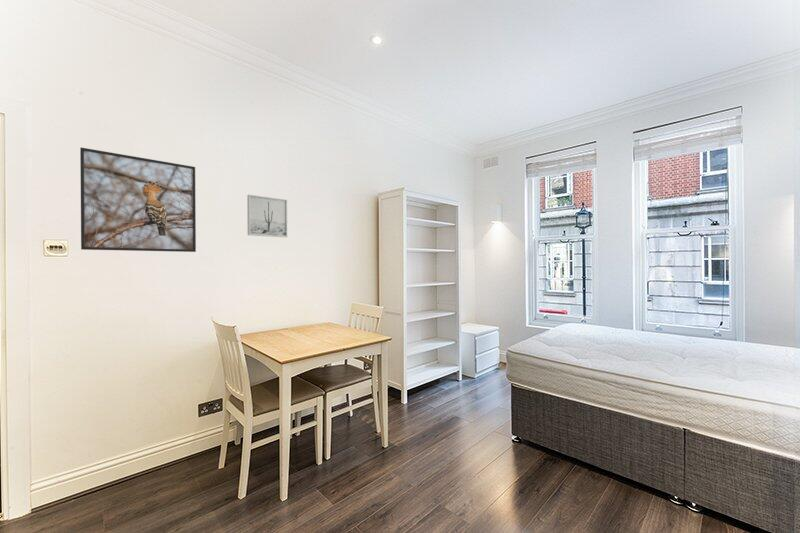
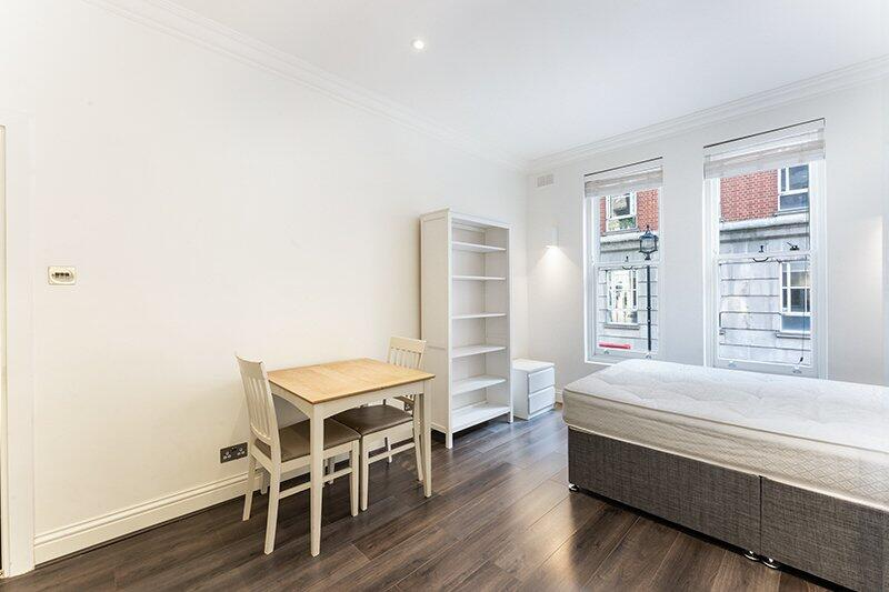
- wall art (268, 216)
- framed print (143, 204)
